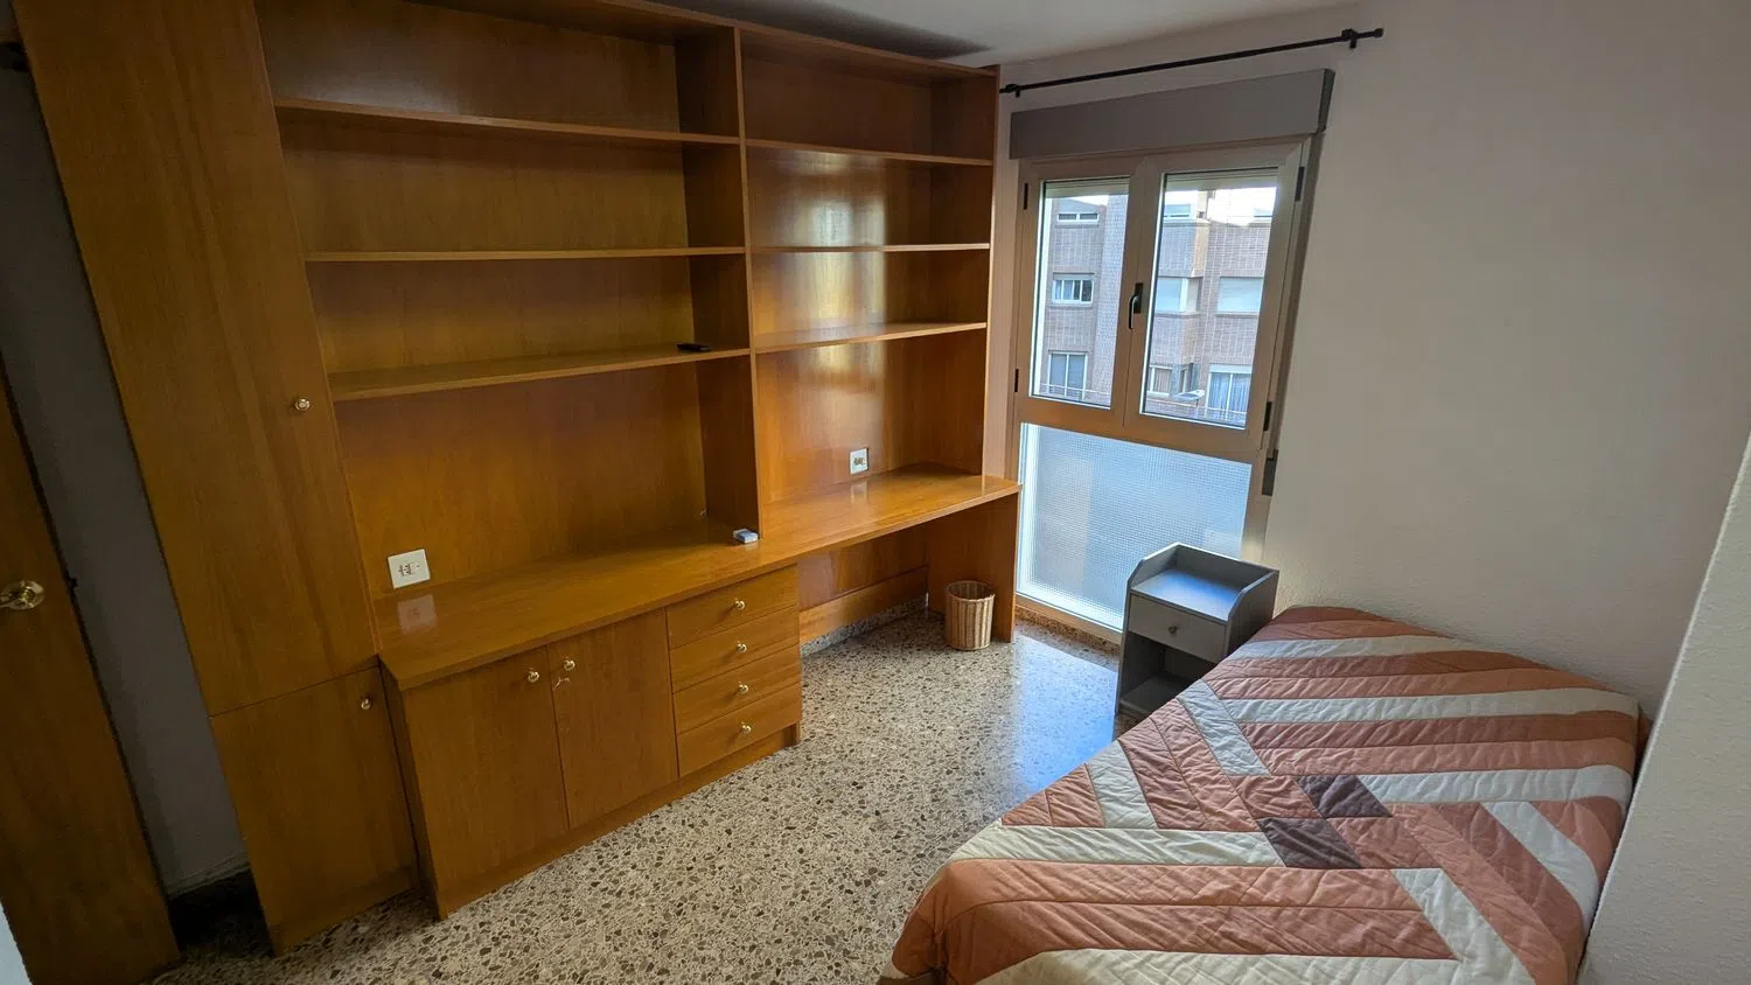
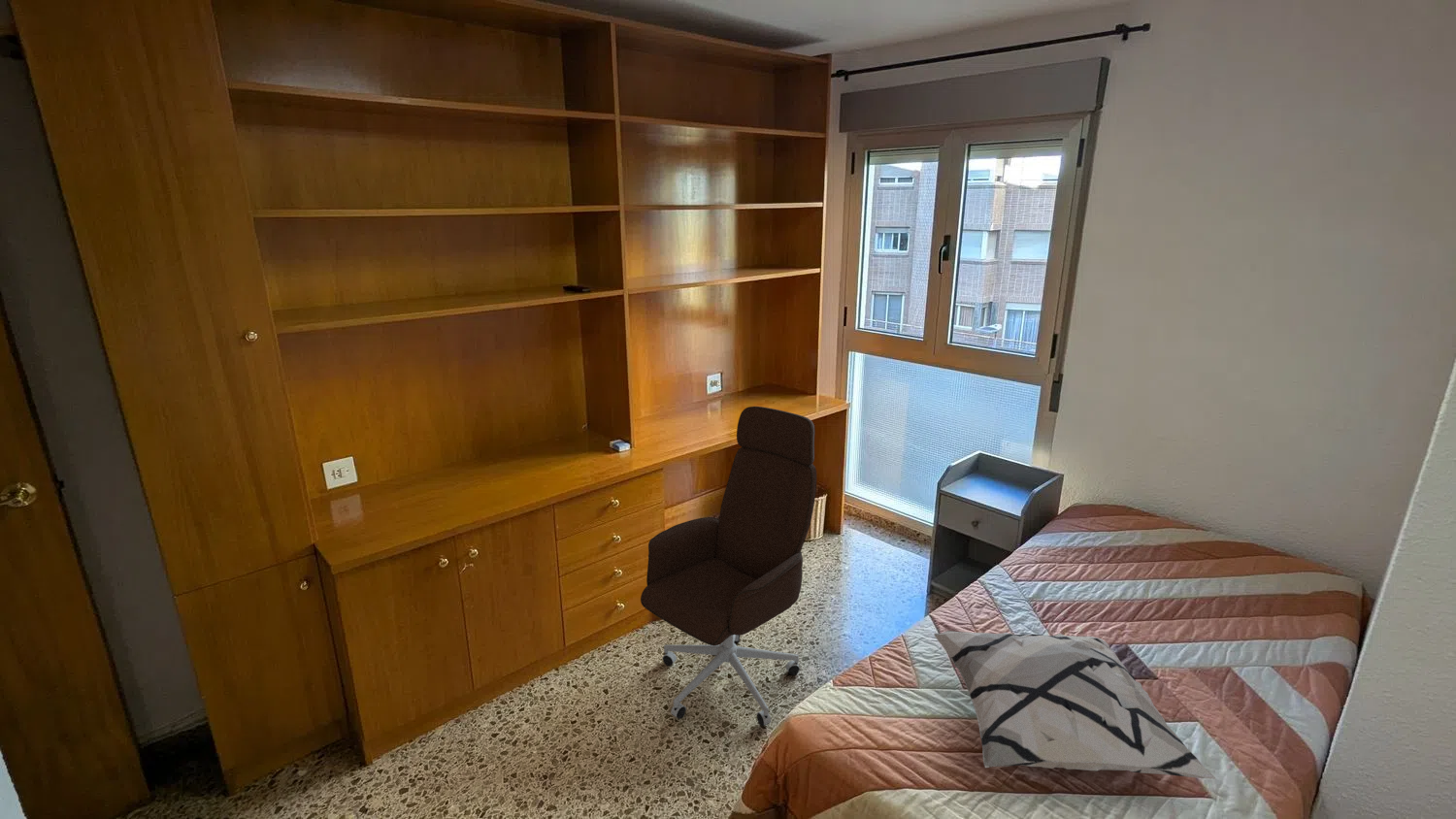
+ office chair (733, 559)
+ decorative pillow (1053, 695)
